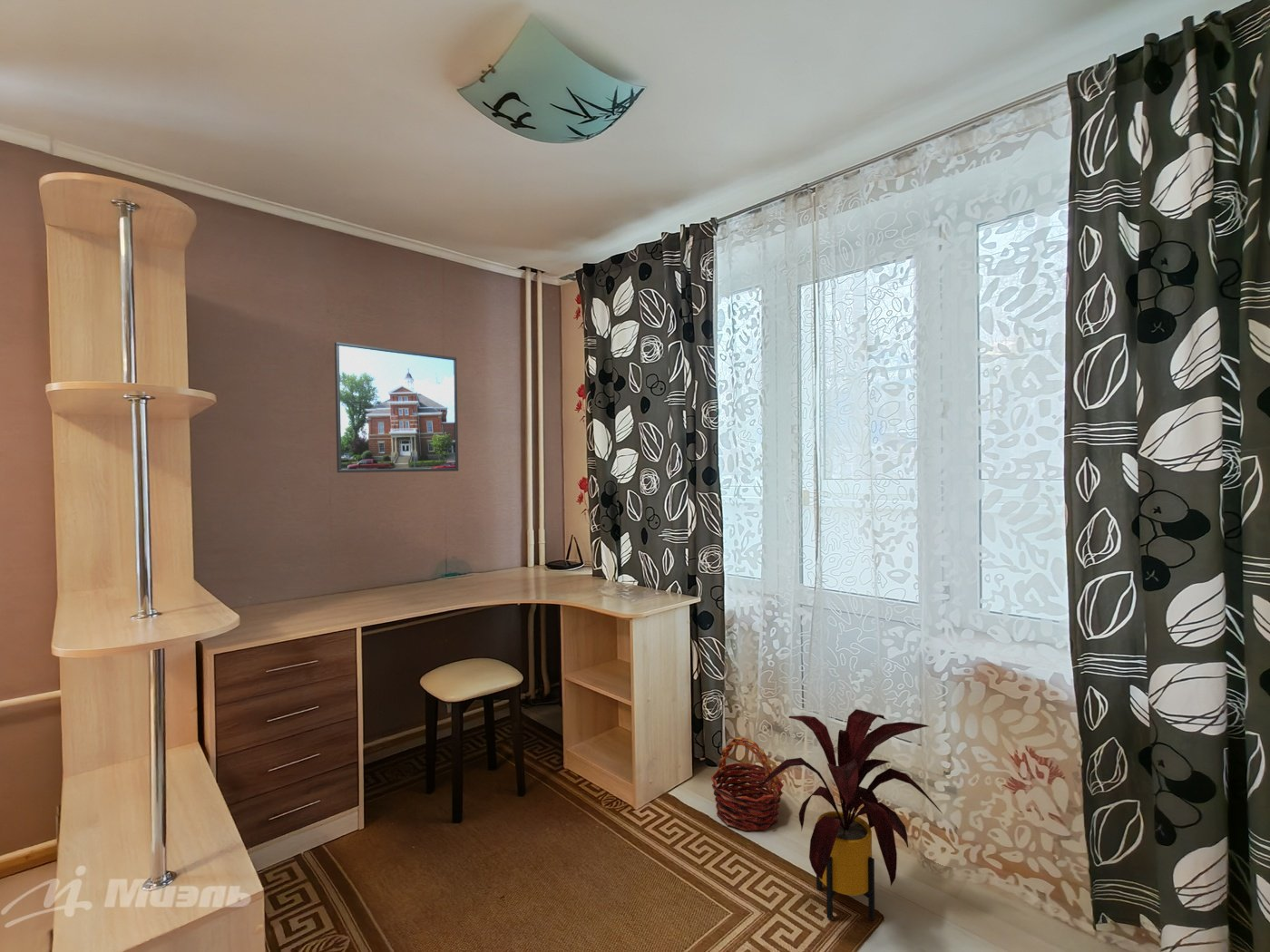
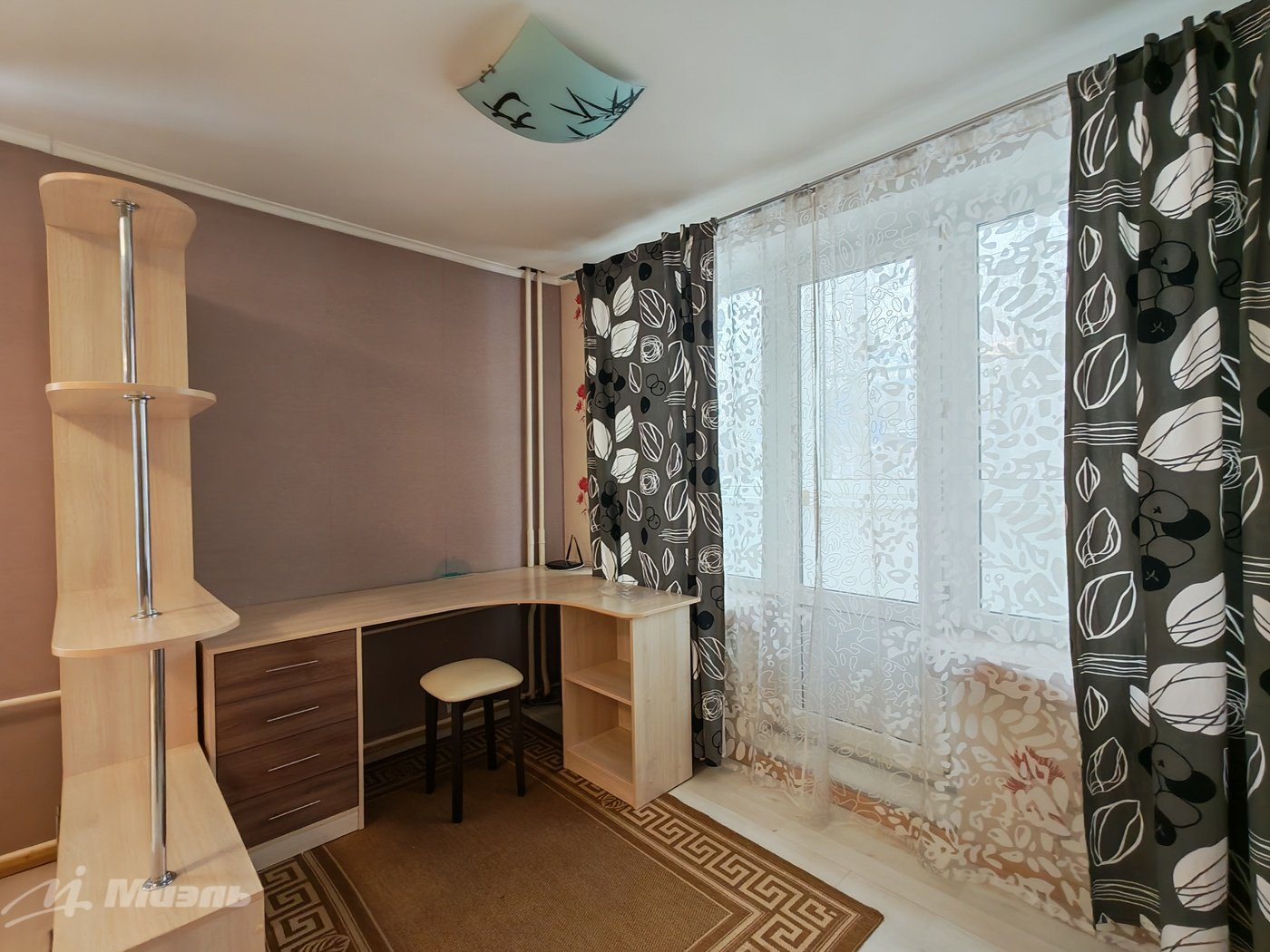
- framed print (400, 411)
- house plant (845, 806)
- basket (746, 776)
